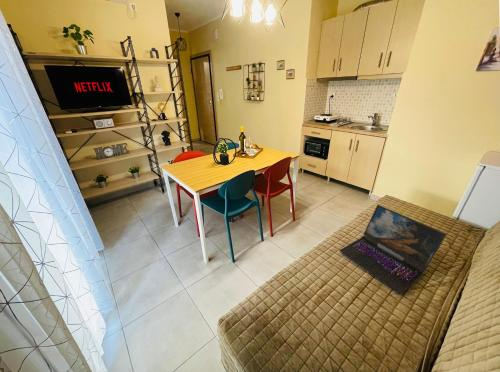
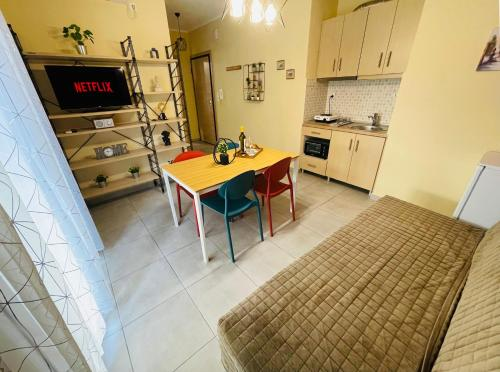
- laptop (387, 243)
